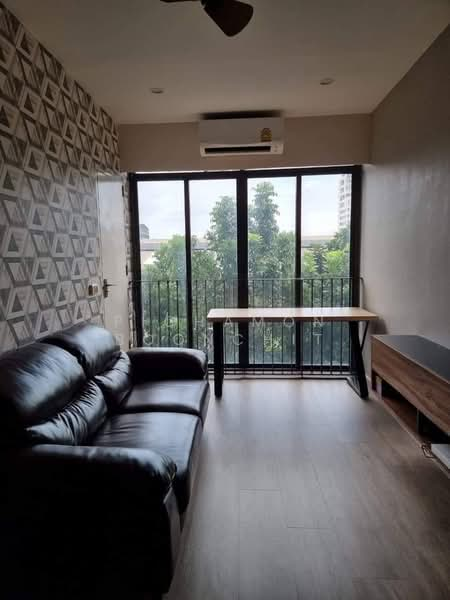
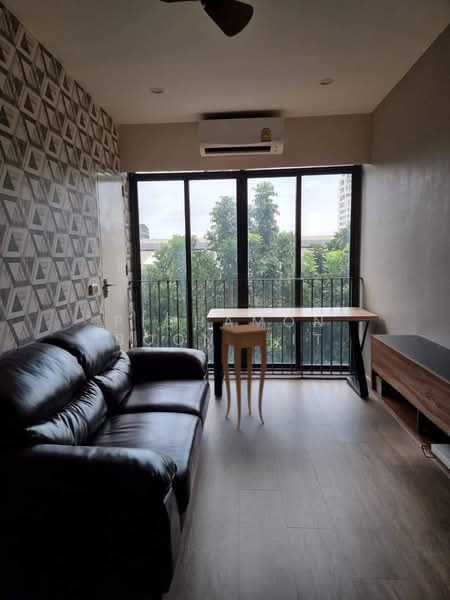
+ side table (247, 374)
